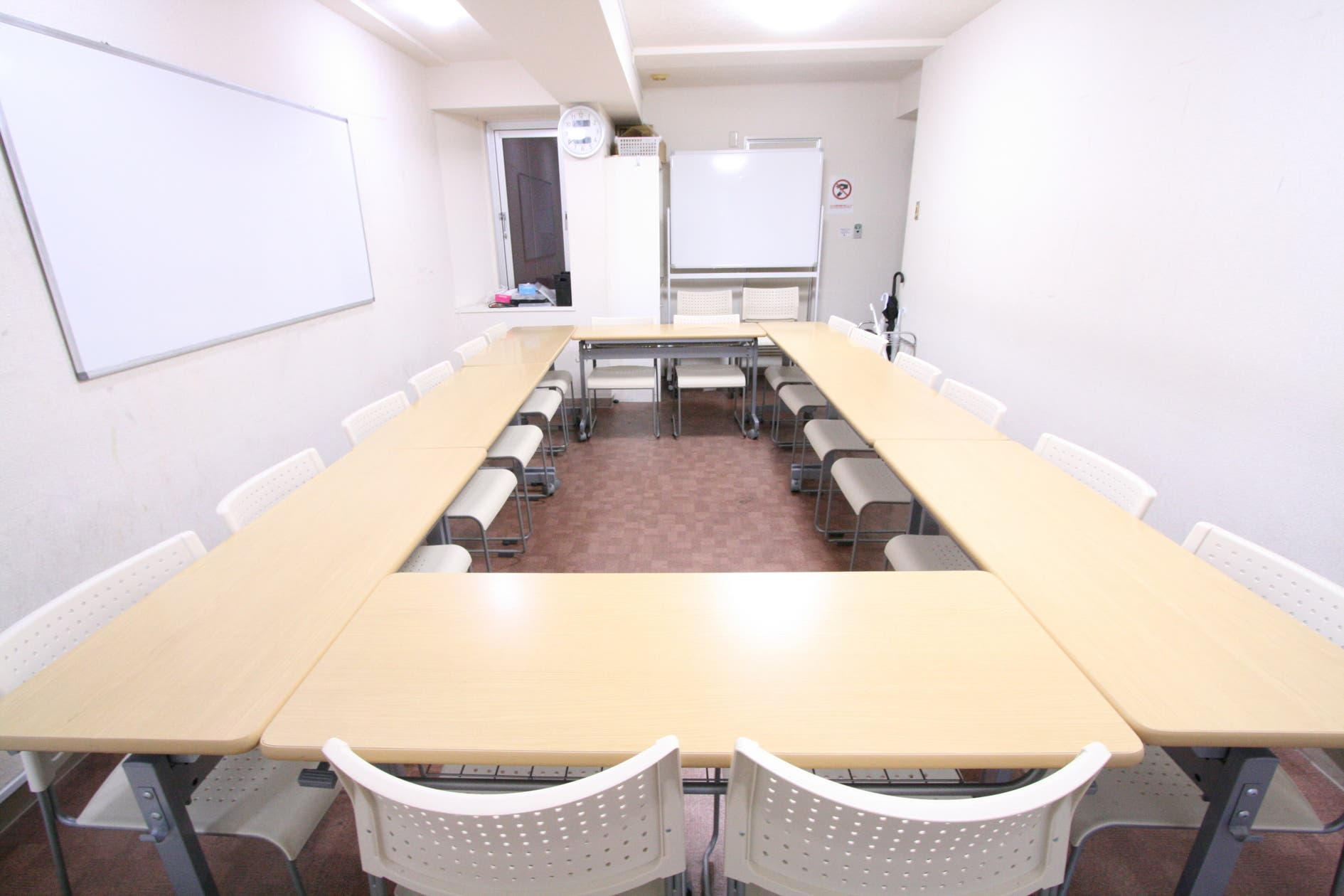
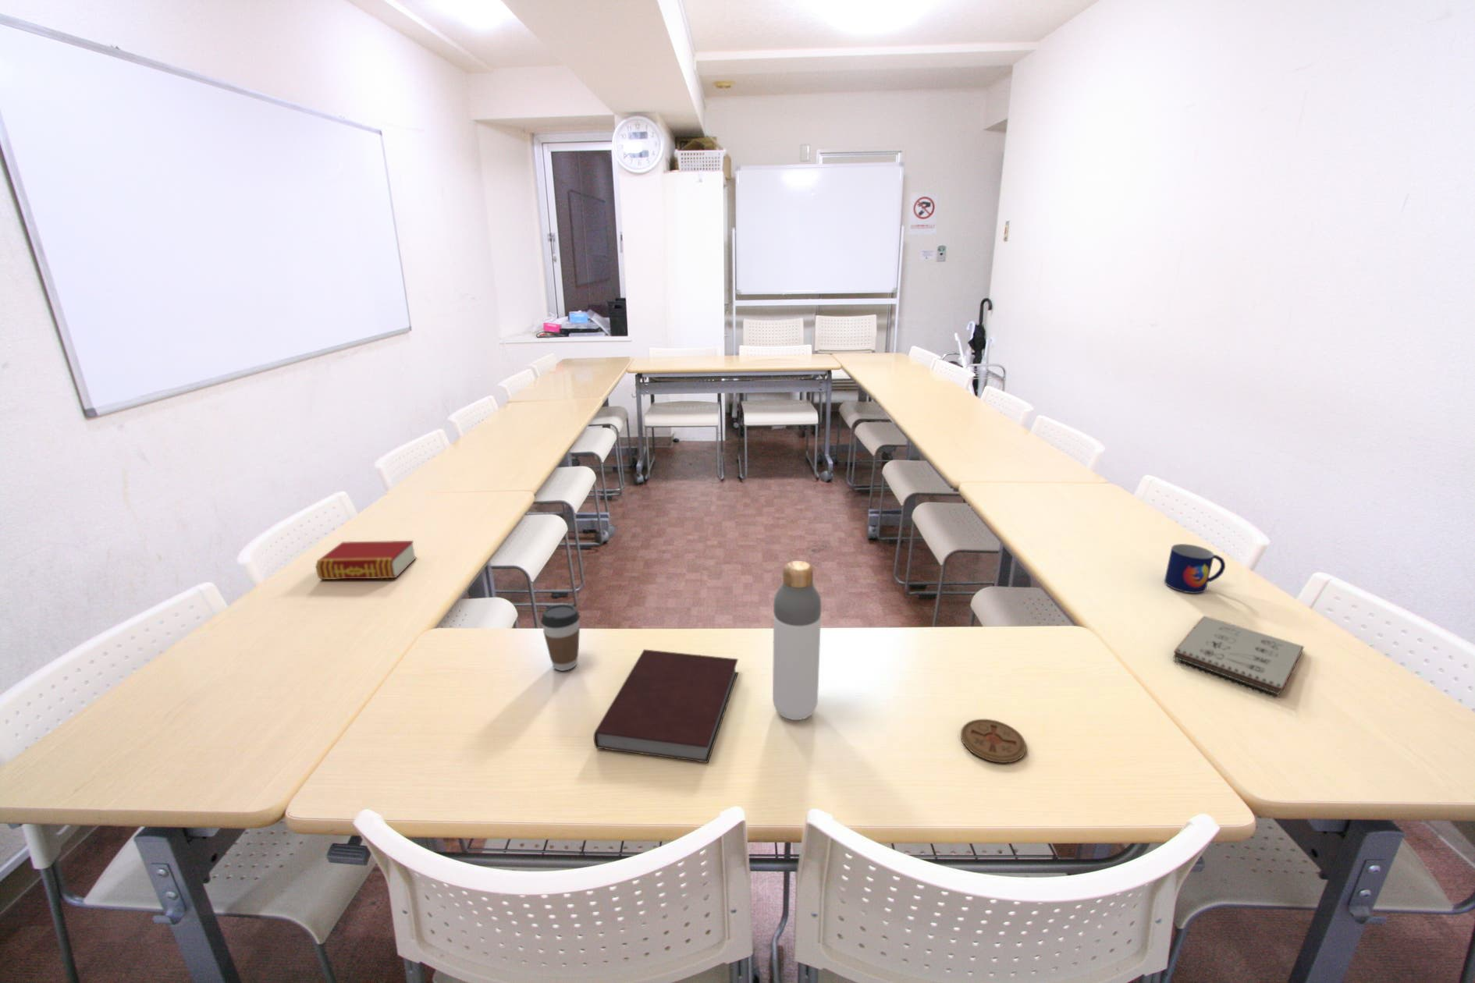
+ bottle (796, 641)
+ notepad (1239, 651)
+ book (368, 561)
+ coffee cup (562, 637)
+ mug (1196, 568)
+ coaster (993, 739)
+ notebook (672, 700)
